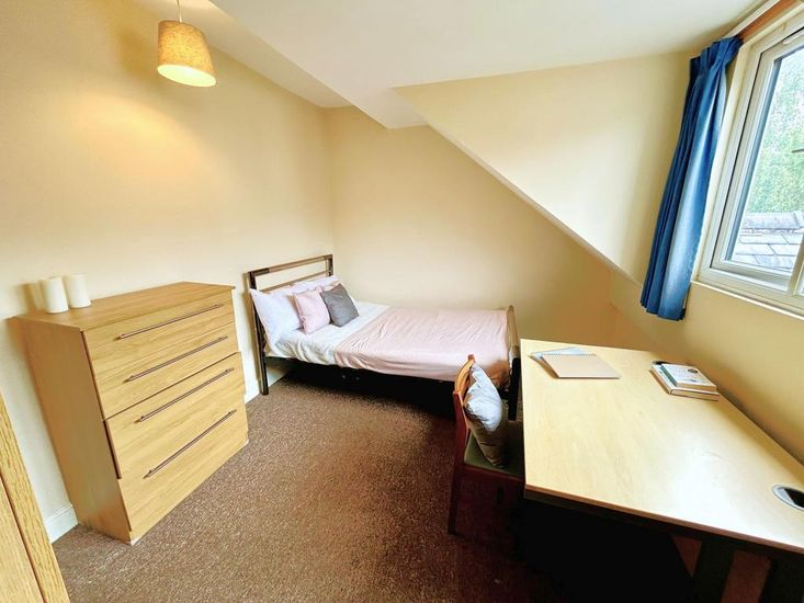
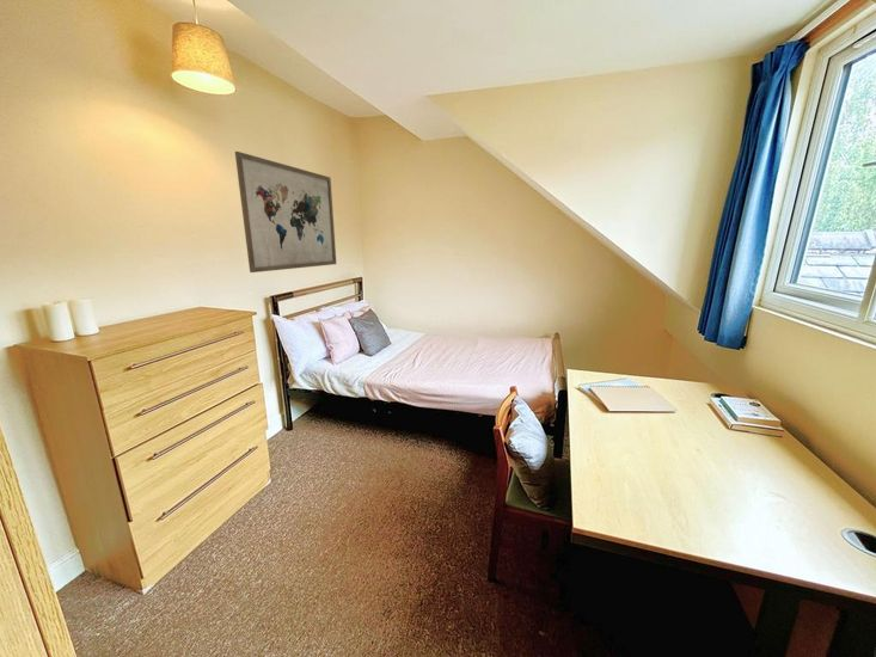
+ wall art (295, 219)
